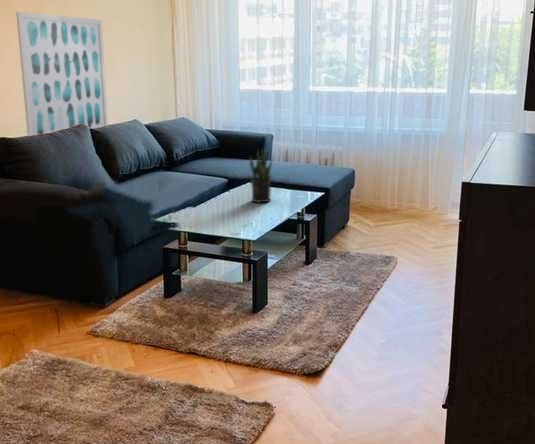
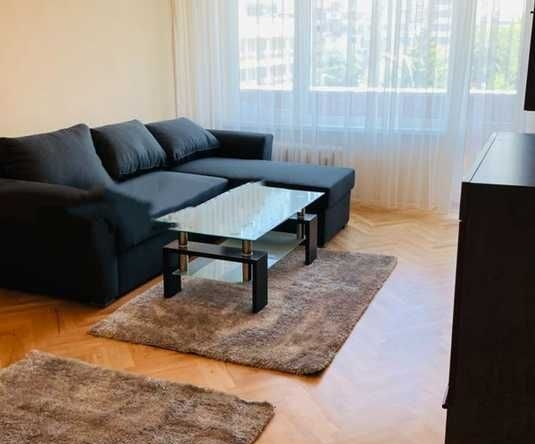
- potted plant (260, 175)
- wall art (67, 79)
